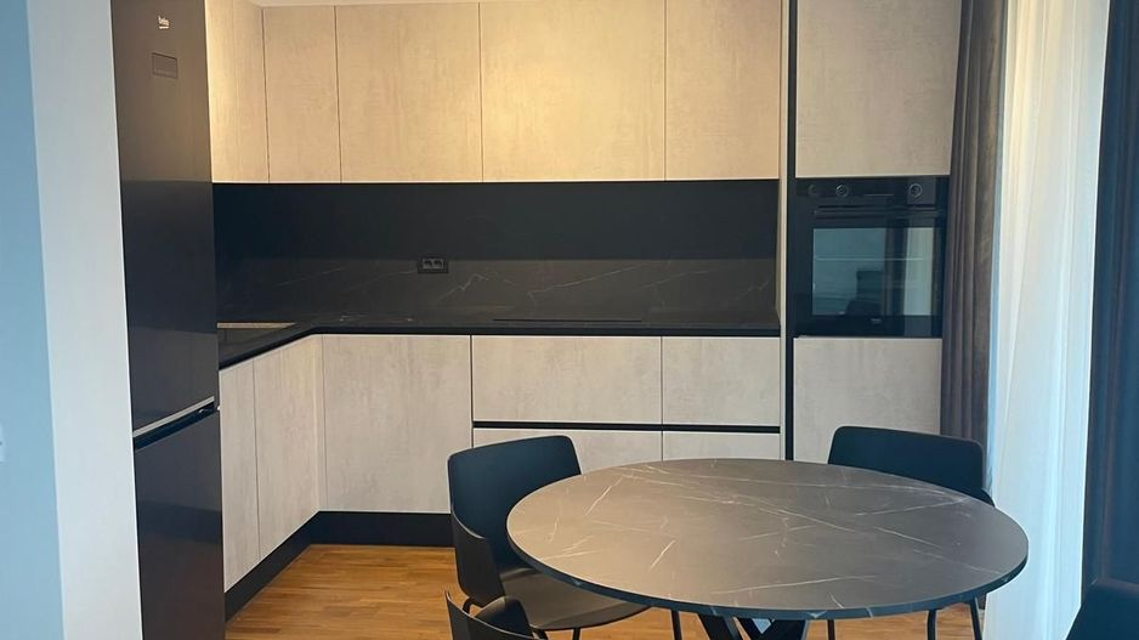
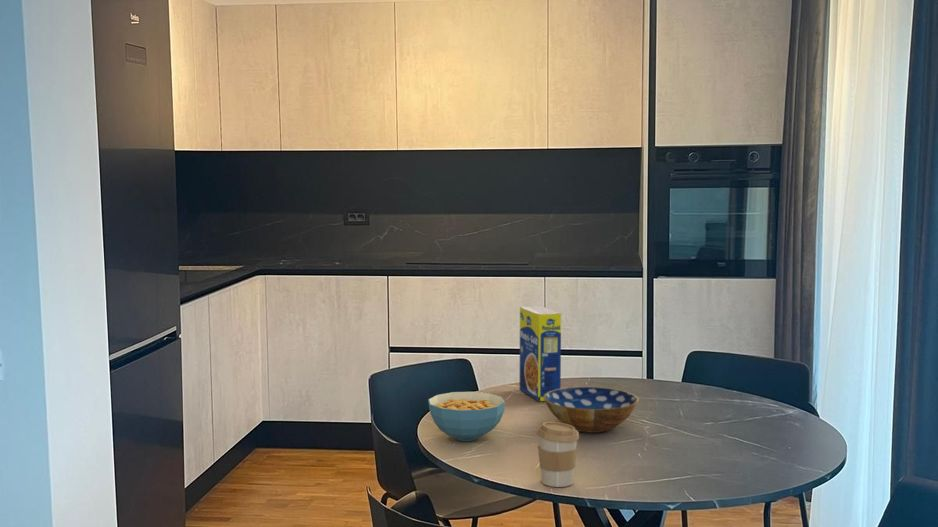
+ legume (539, 352)
+ bowl (590, 412)
+ cereal bowl (466, 419)
+ coffee cup (557, 453)
